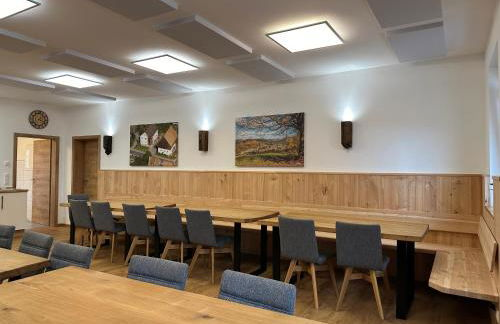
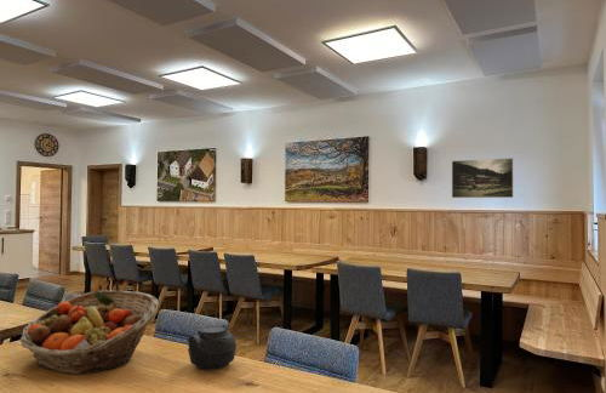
+ fruit basket (92, 328)
+ teapot (208, 348)
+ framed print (481, 178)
